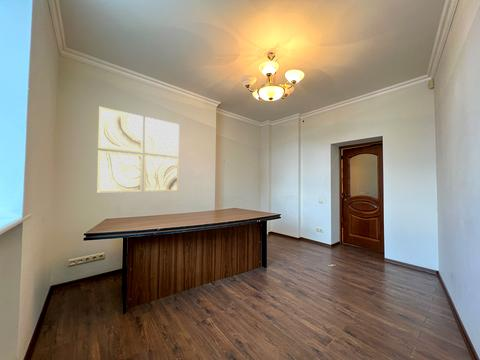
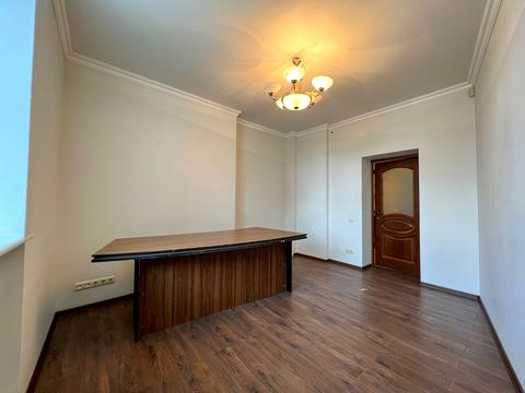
- wall art (144, 155)
